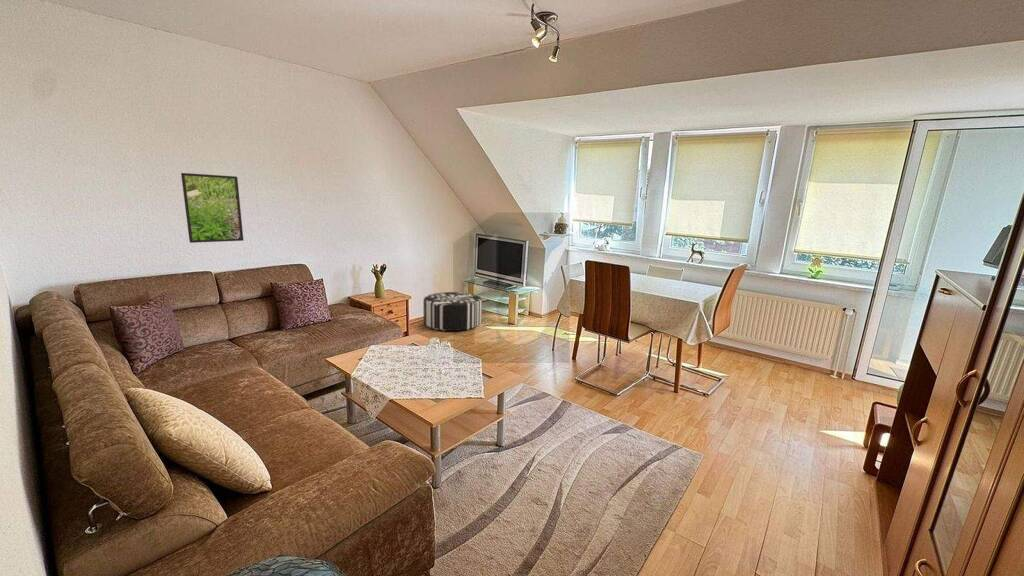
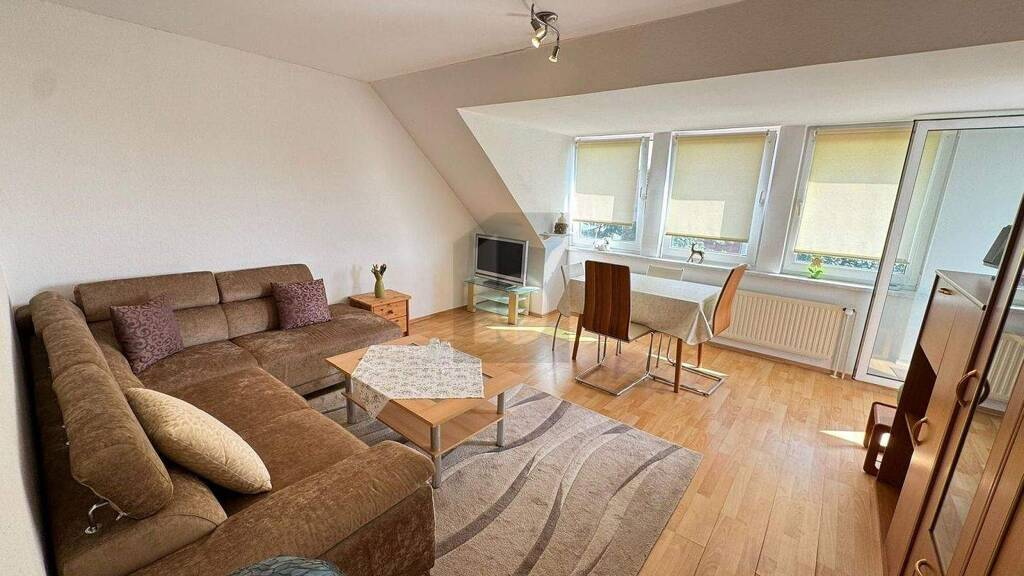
- pouf (452, 310)
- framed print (214, 208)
